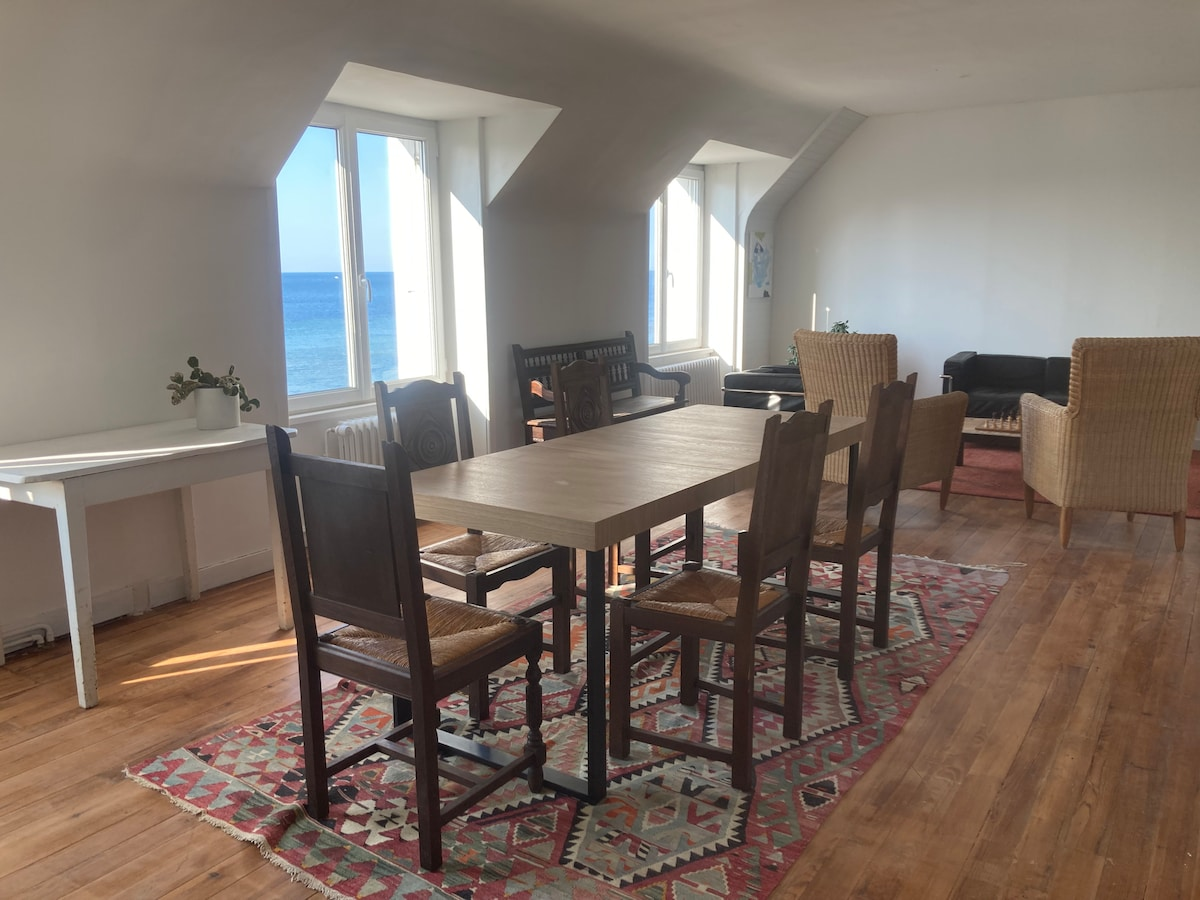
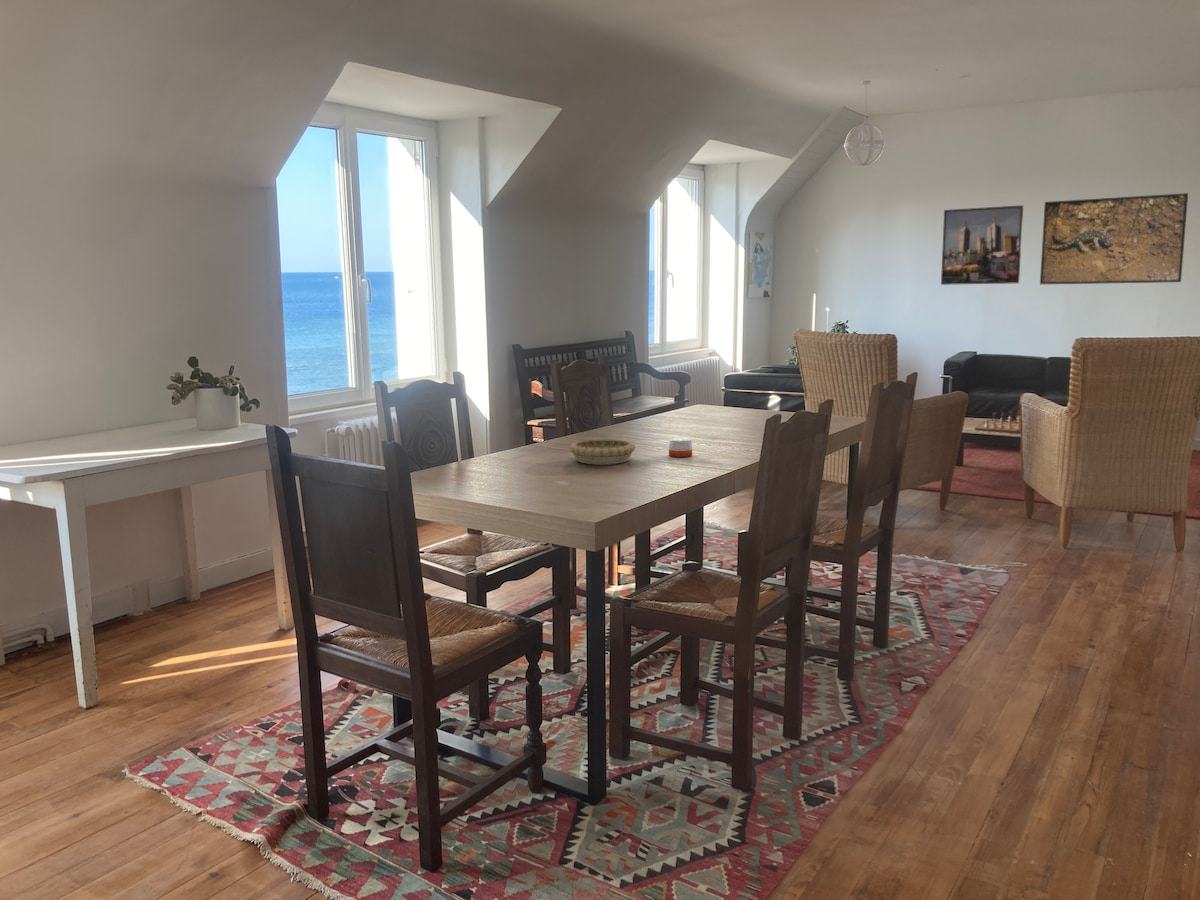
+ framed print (1110, 240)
+ candle (680, 439)
+ pendant light (865, 123)
+ decorative bowl (602, 451)
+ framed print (981, 246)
